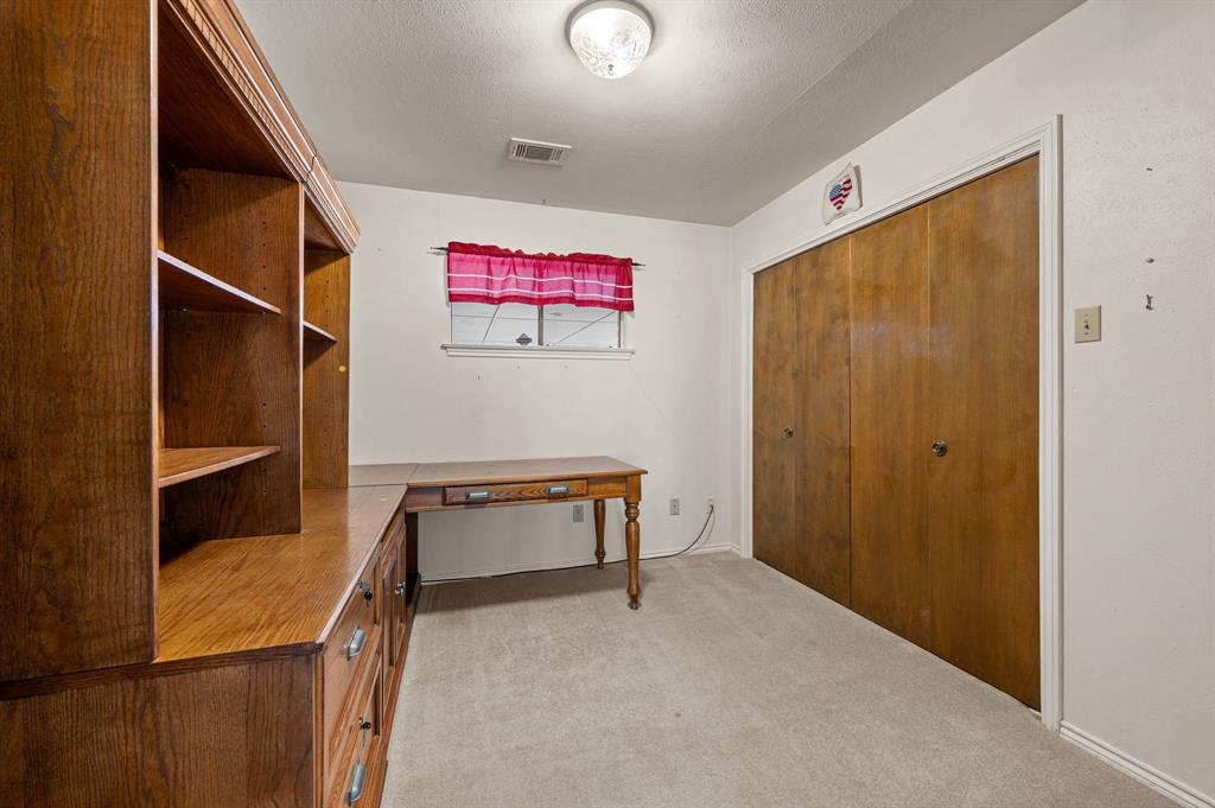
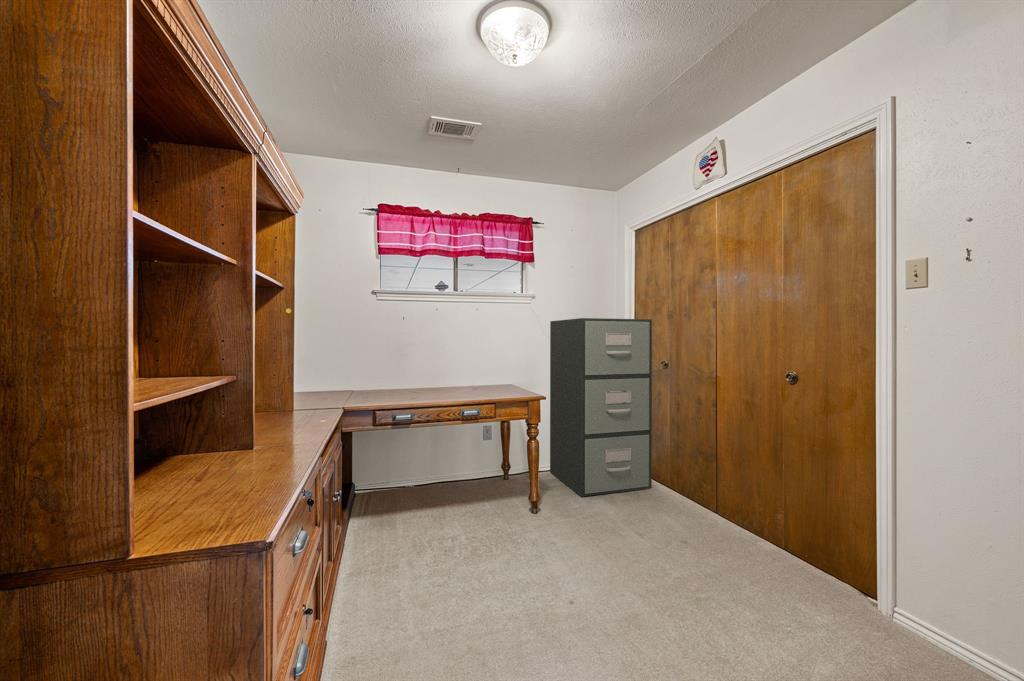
+ filing cabinet (599, 400)
